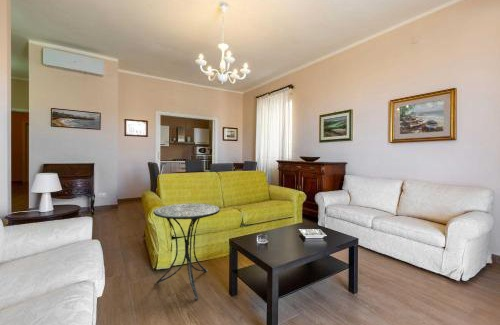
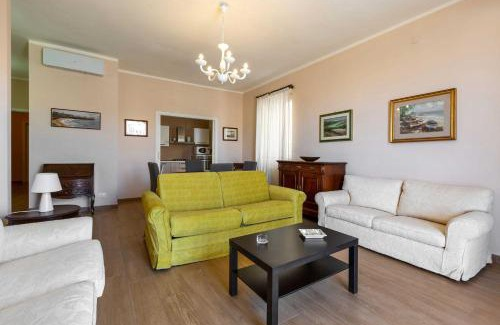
- side table (187, 246)
